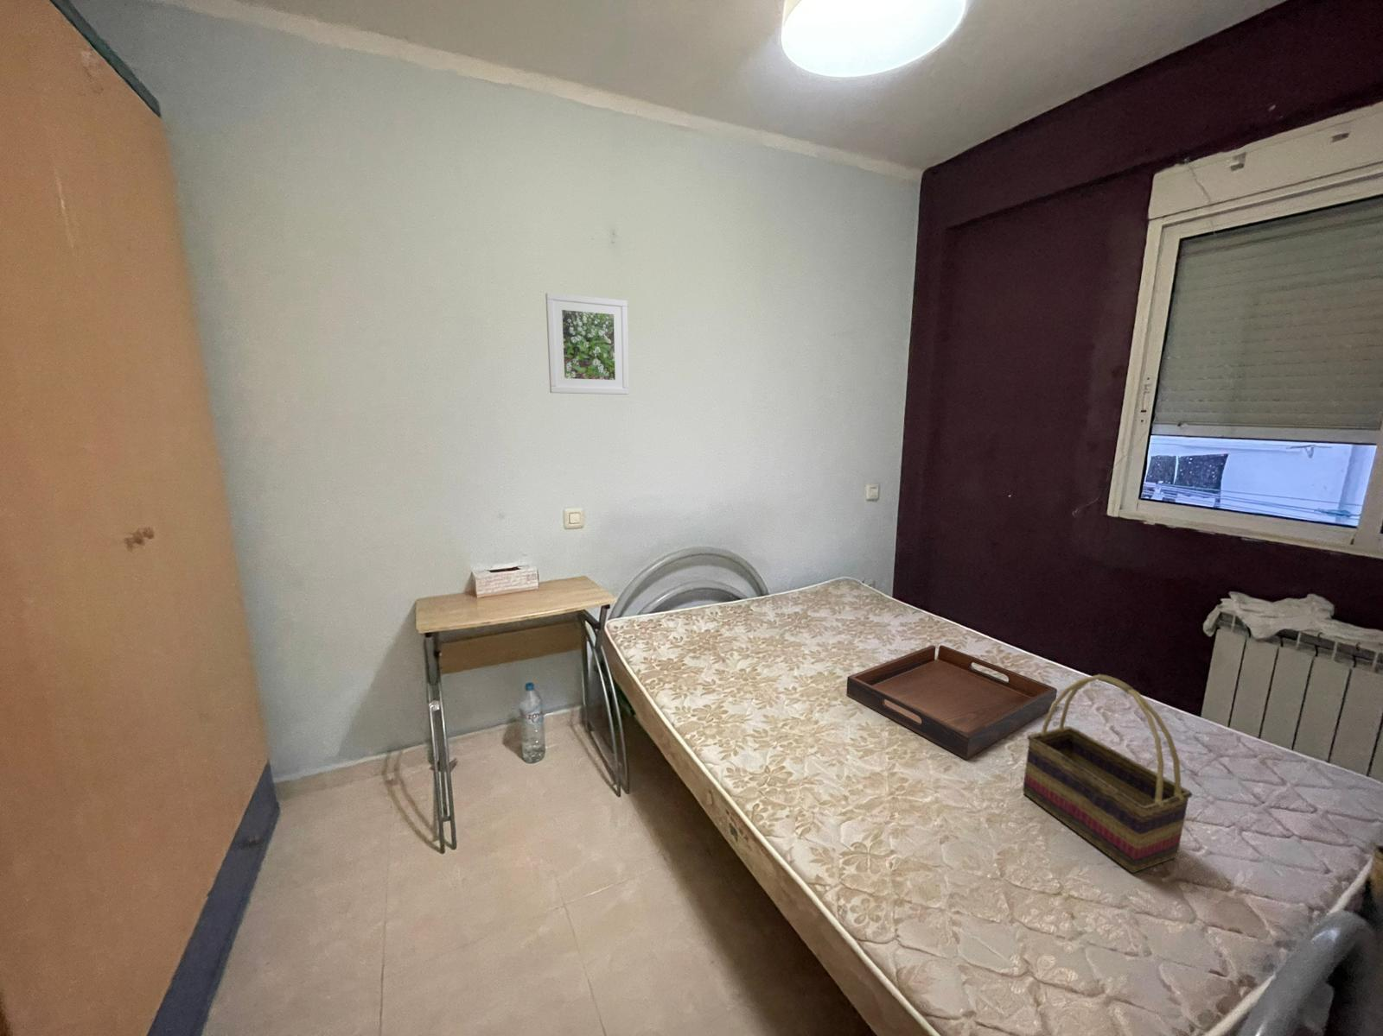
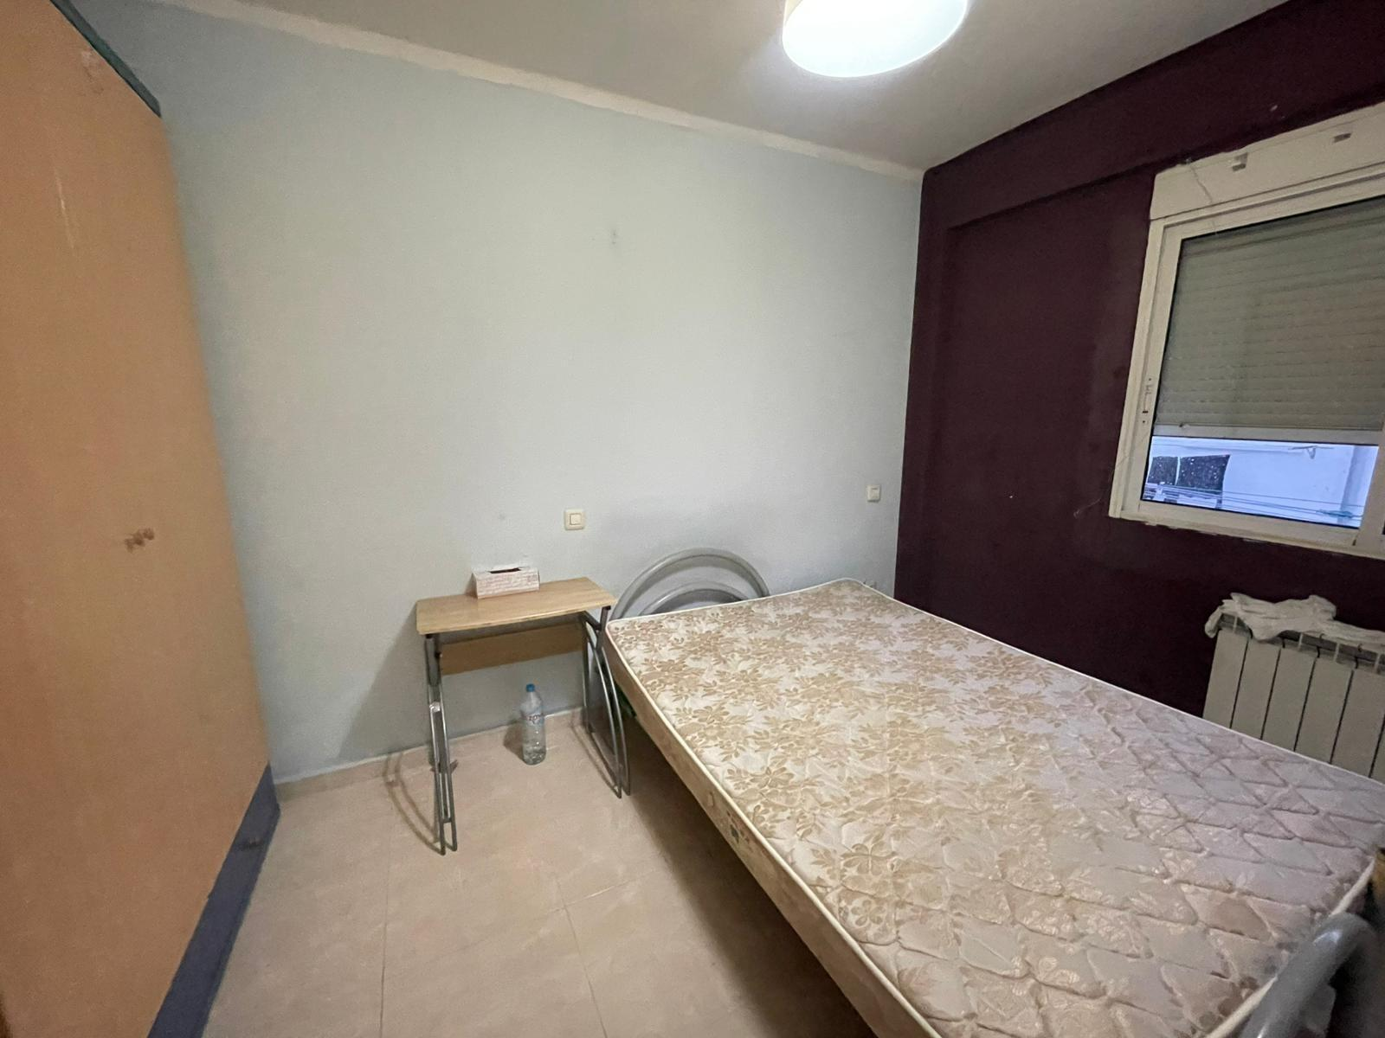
- woven basket (1104, 753)
- serving tray (950, 691)
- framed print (589, 345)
